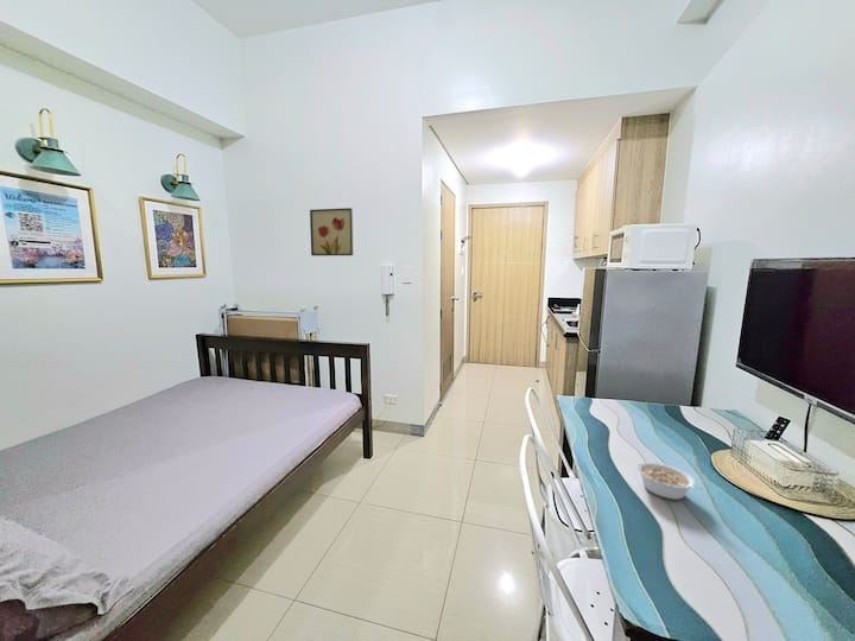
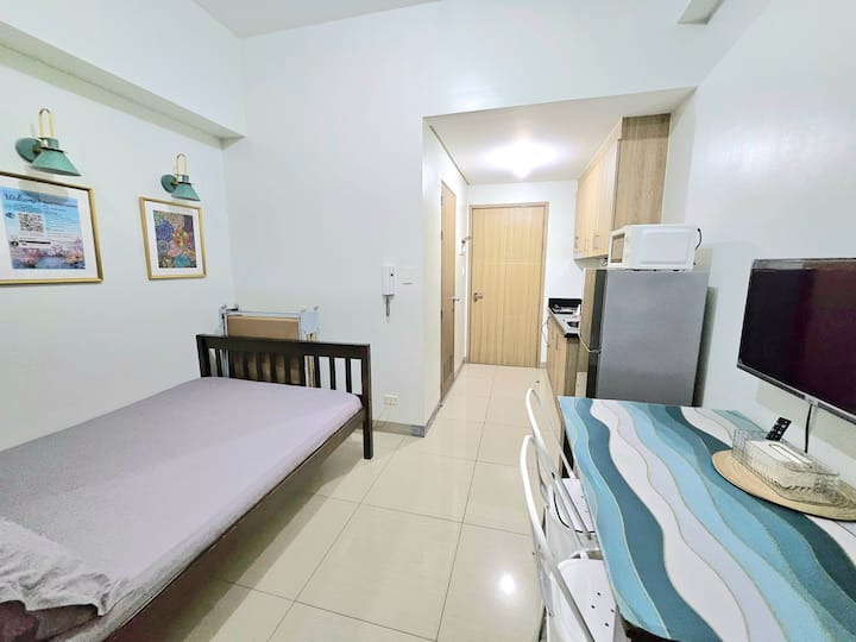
- legume (666, 481)
- wall art (331, 233)
